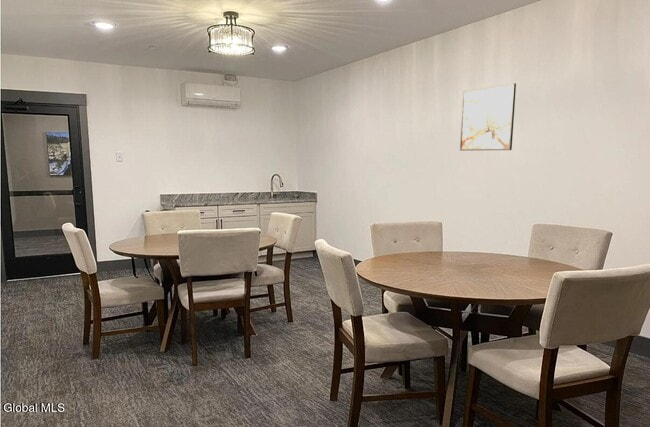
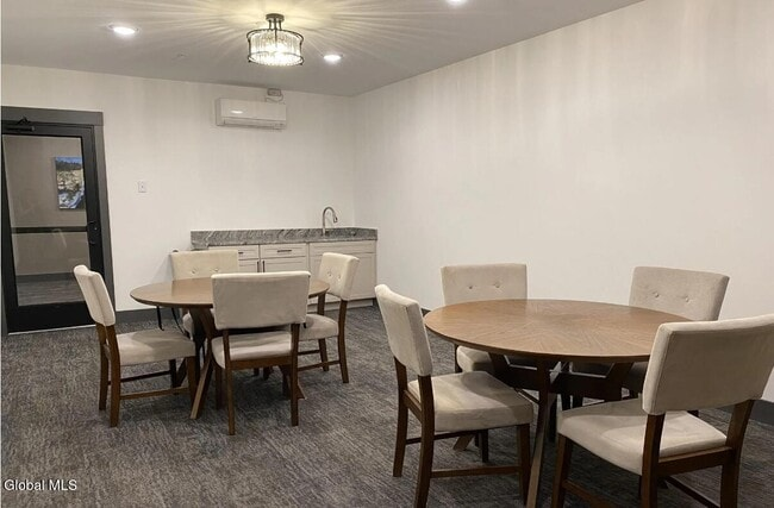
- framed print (486, 119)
